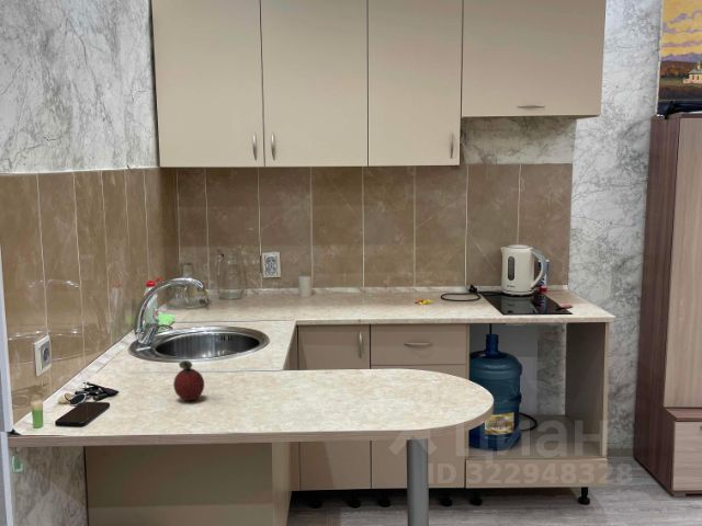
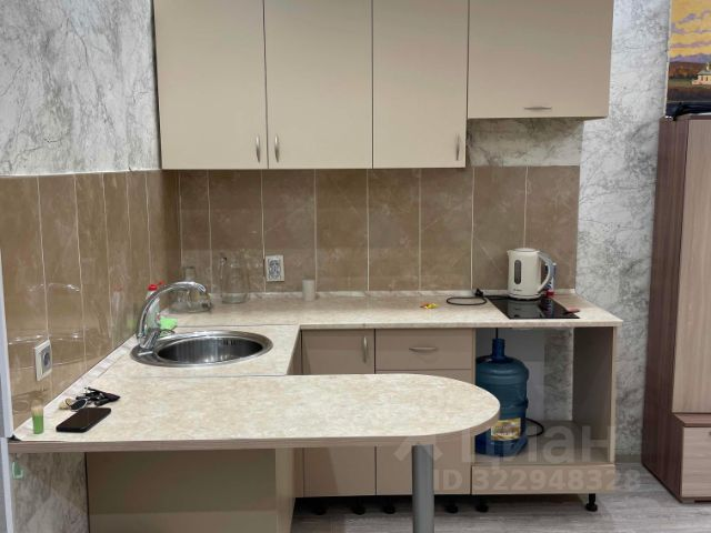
- fruit (188, 380)
